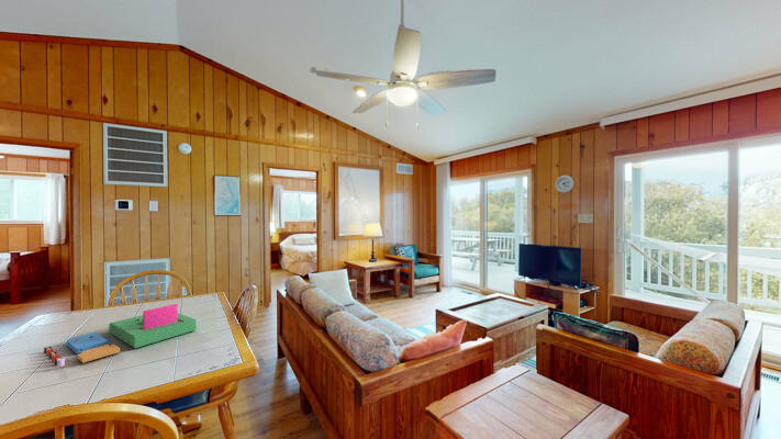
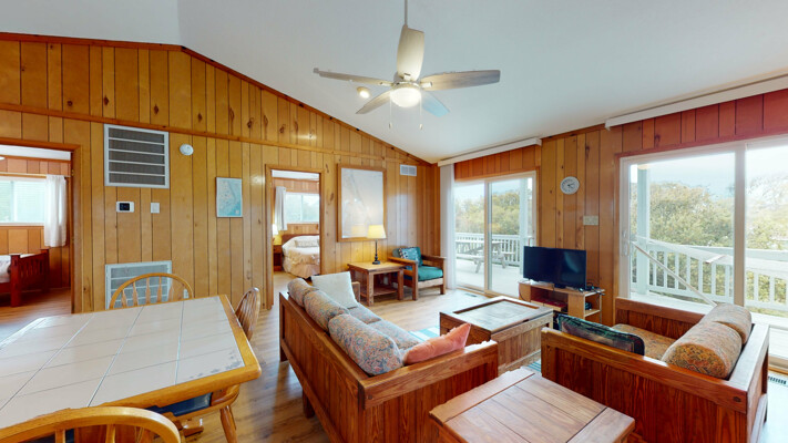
- board game (124, 324)
